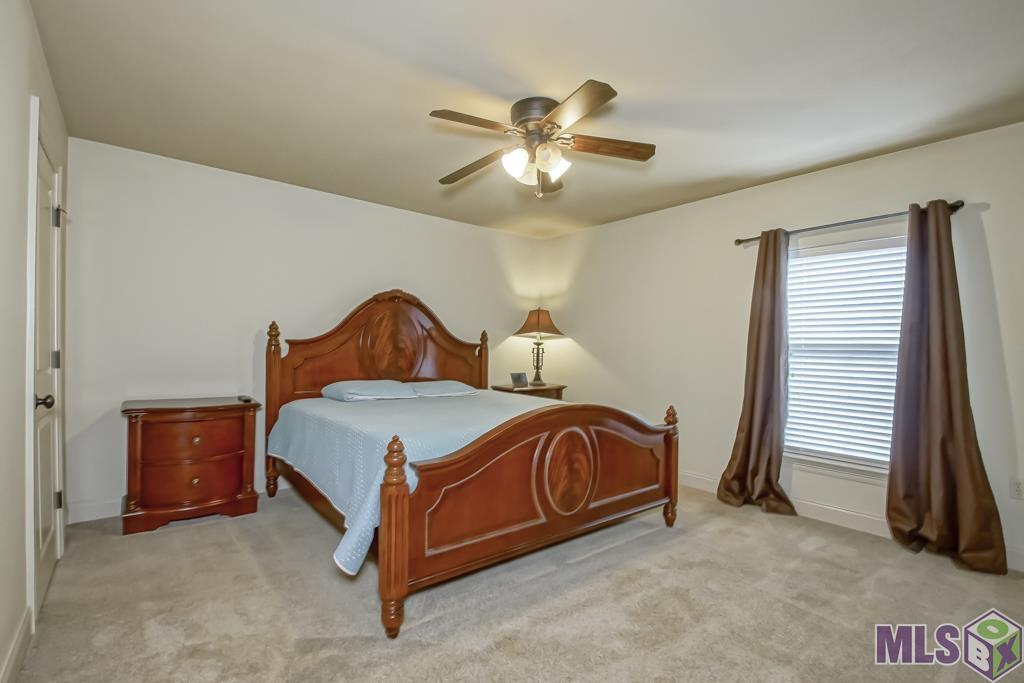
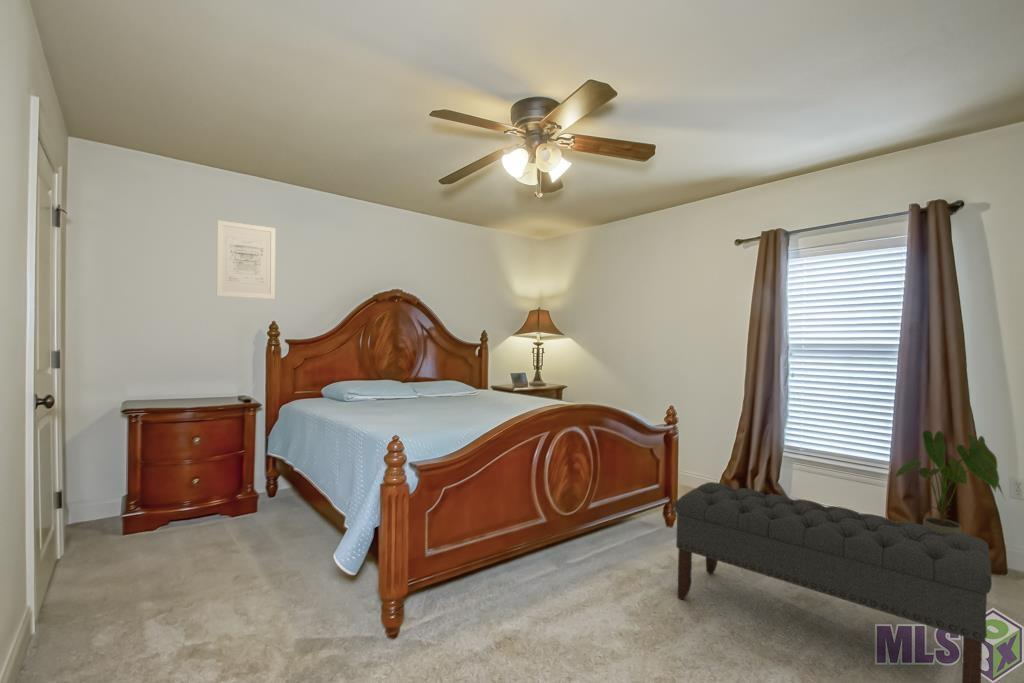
+ bench (814, 568)
+ house plant (949, 508)
+ wall art (246, 261)
